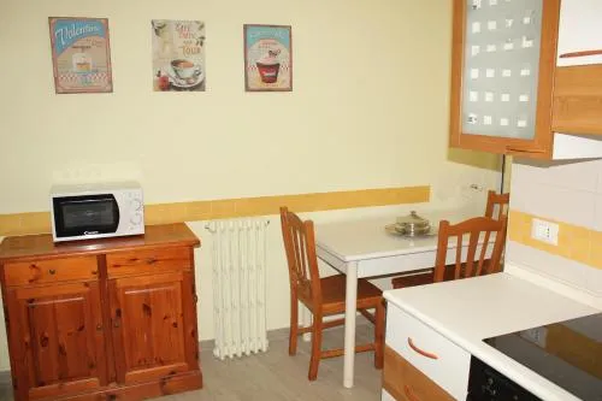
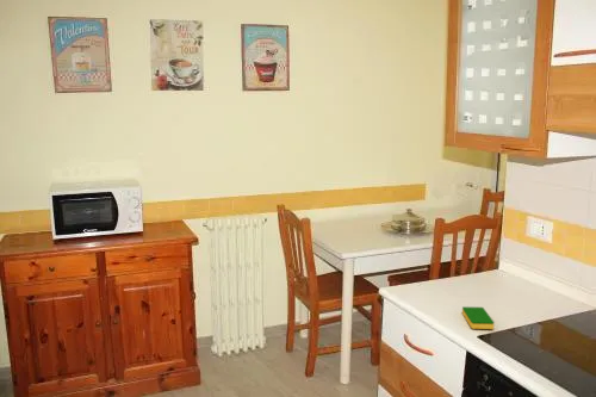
+ dish sponge (477, 317)
